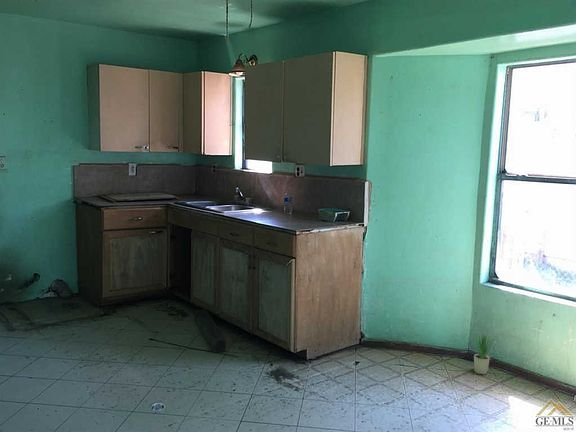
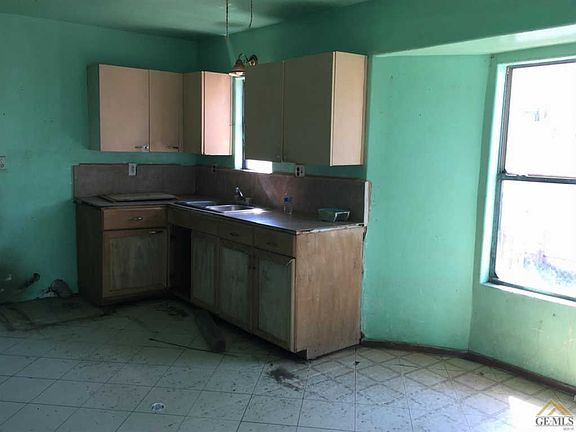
- potted plant (483, 350)
